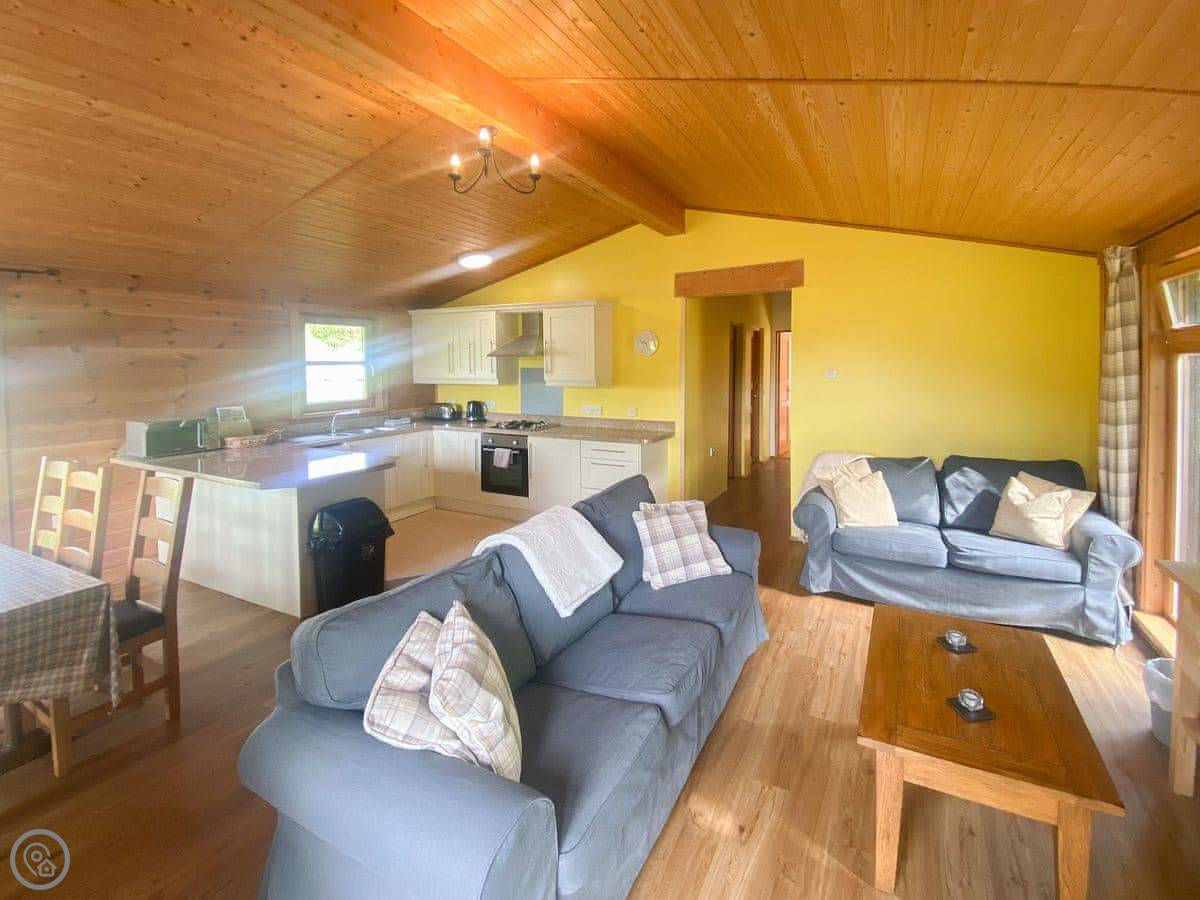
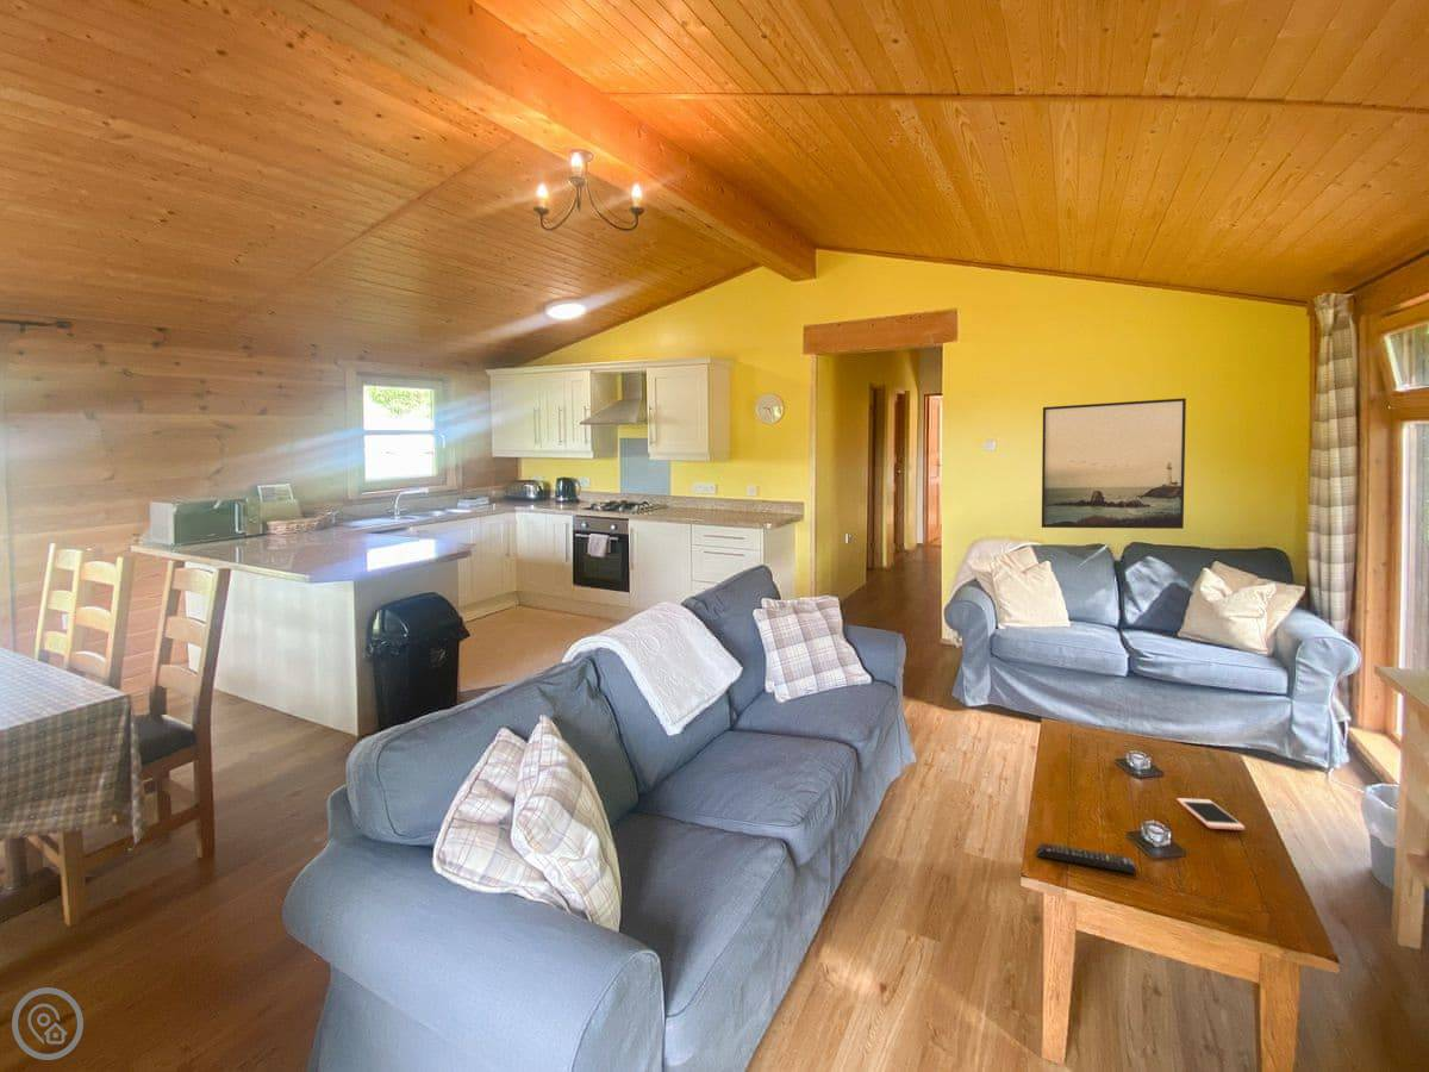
+ cell phone (1209, 812)
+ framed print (1110, 466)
+ remote control (1085, 858)
